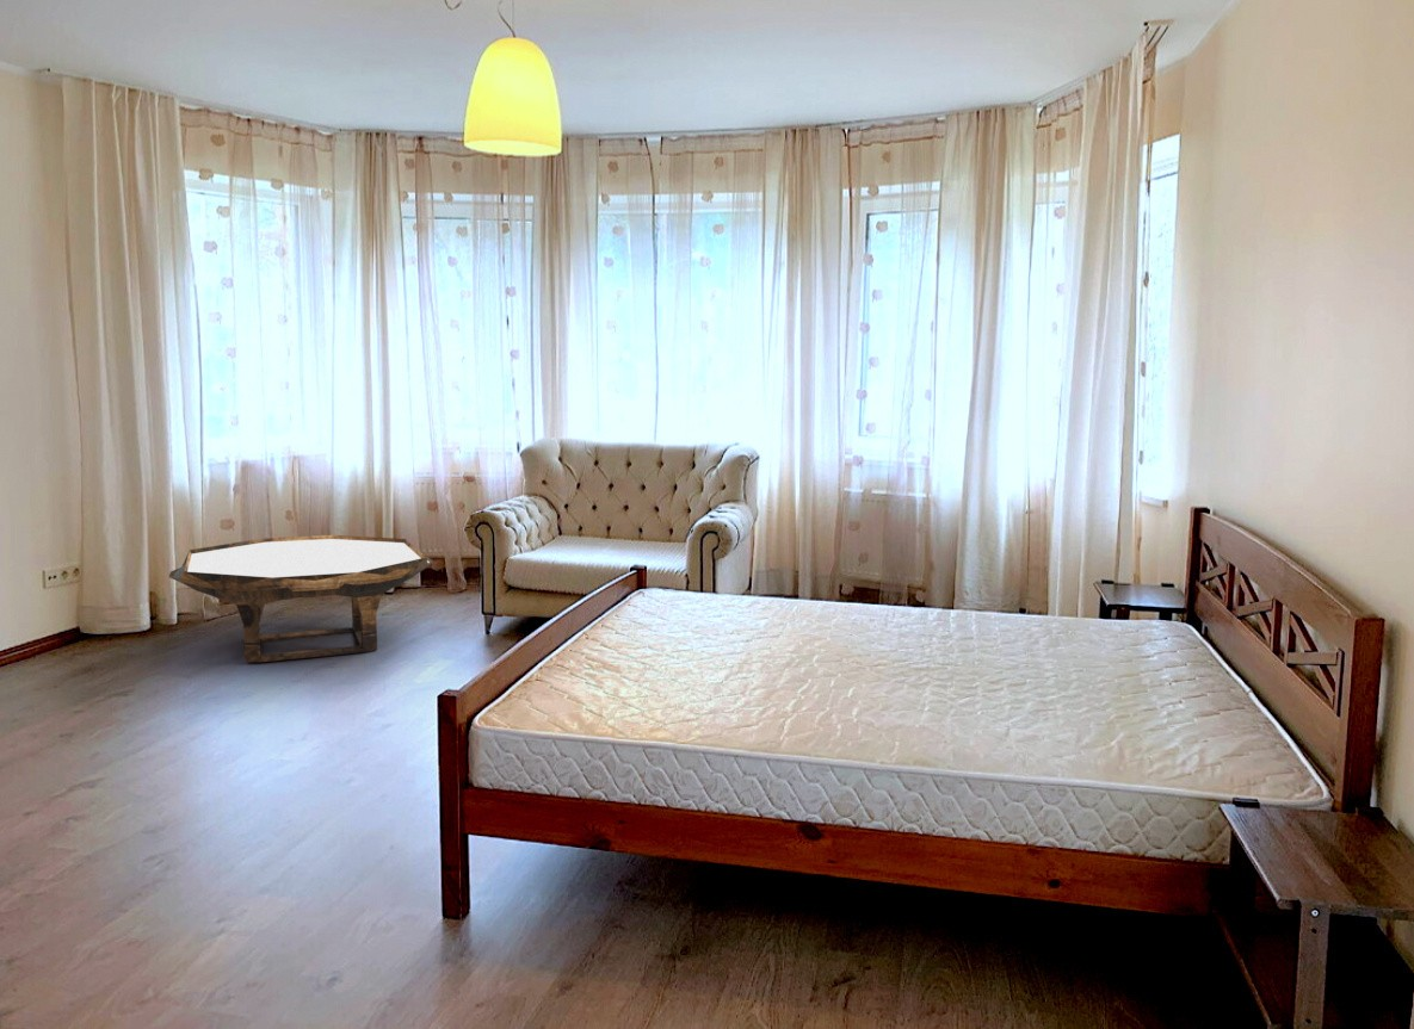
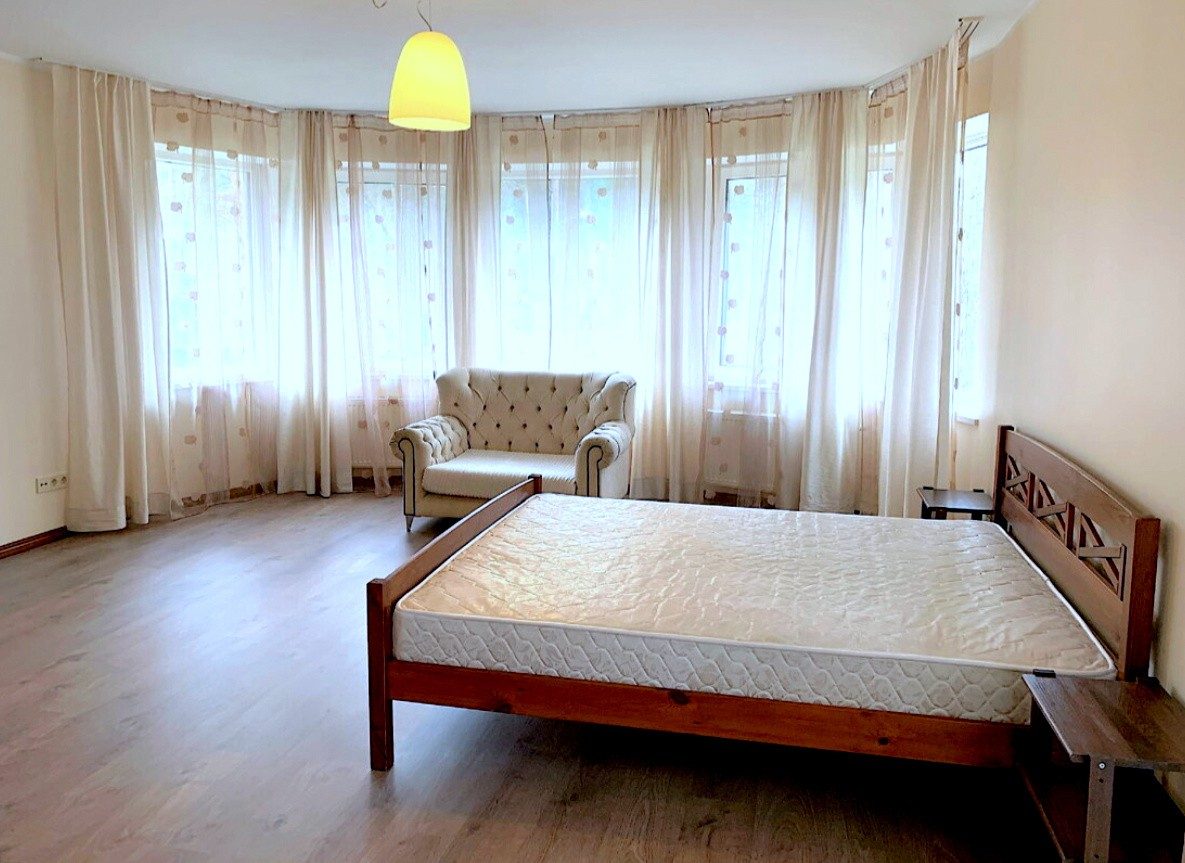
- coffee table (308, 596)
